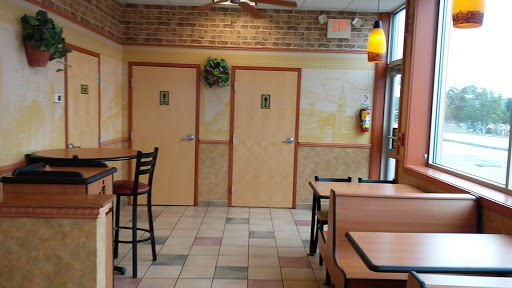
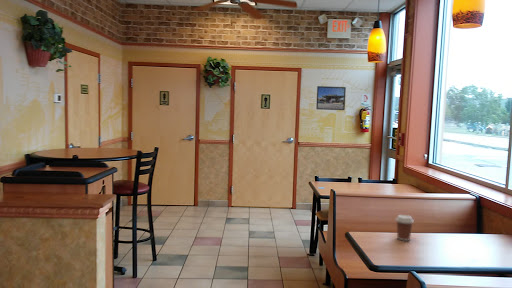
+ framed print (331, 98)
+ coffee cup (404, 227)
